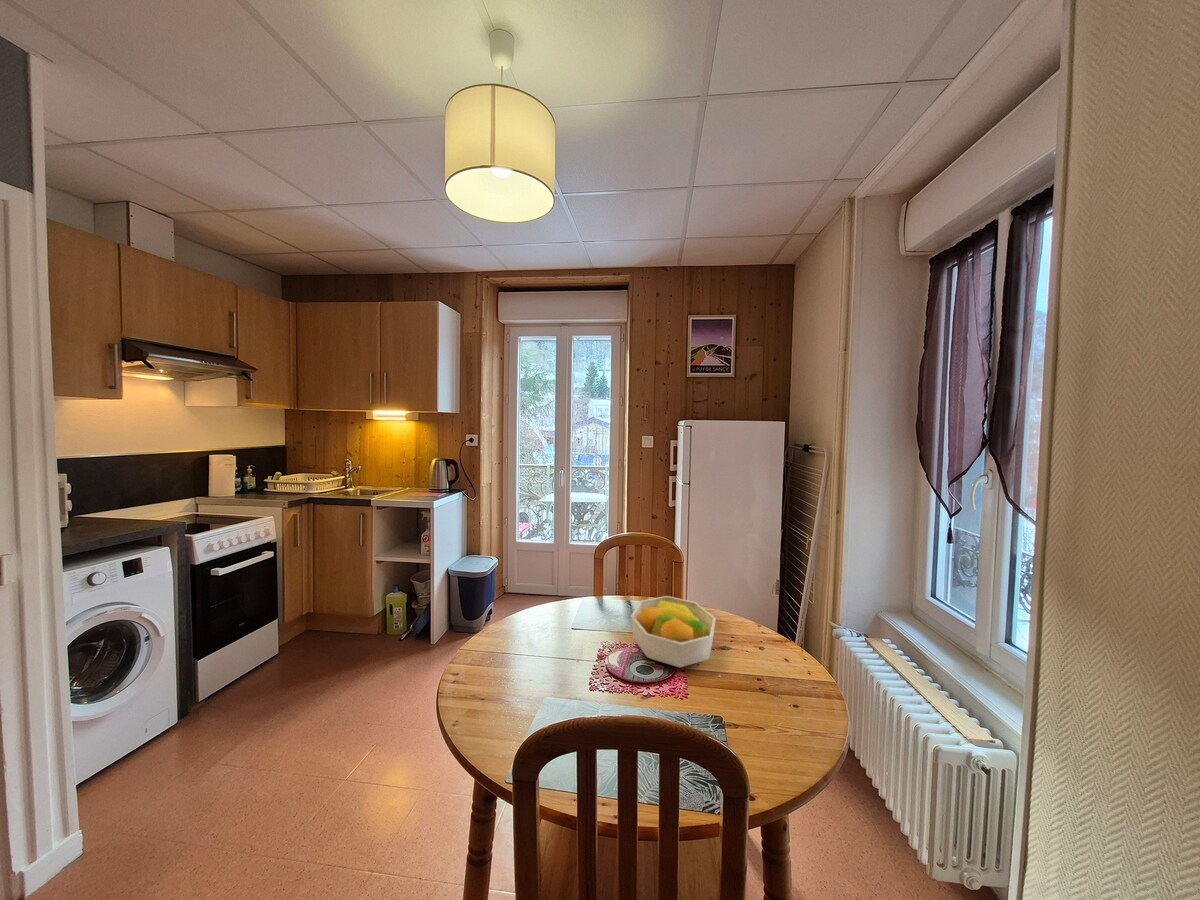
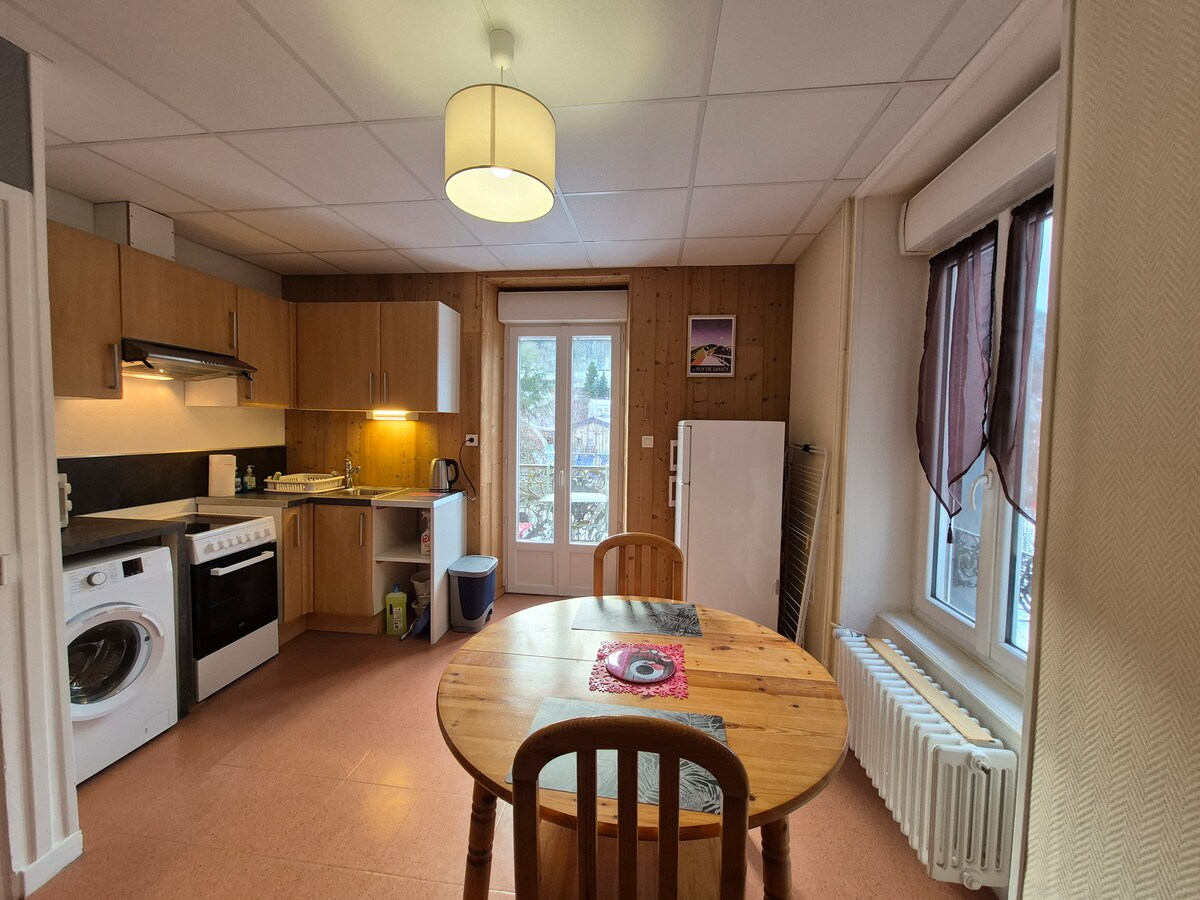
- fruit bowl (673, 625)
